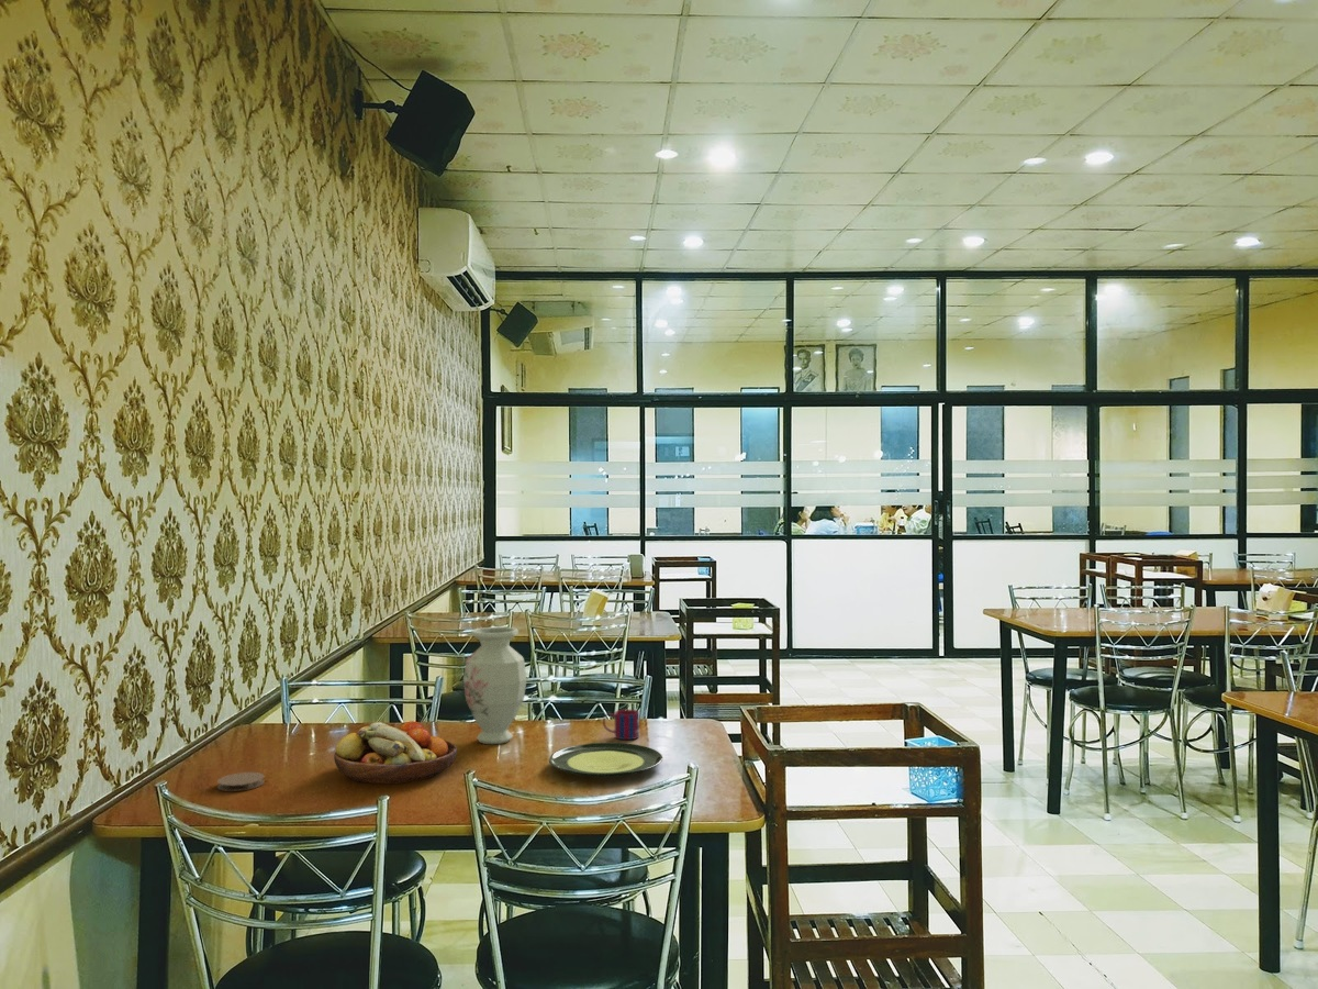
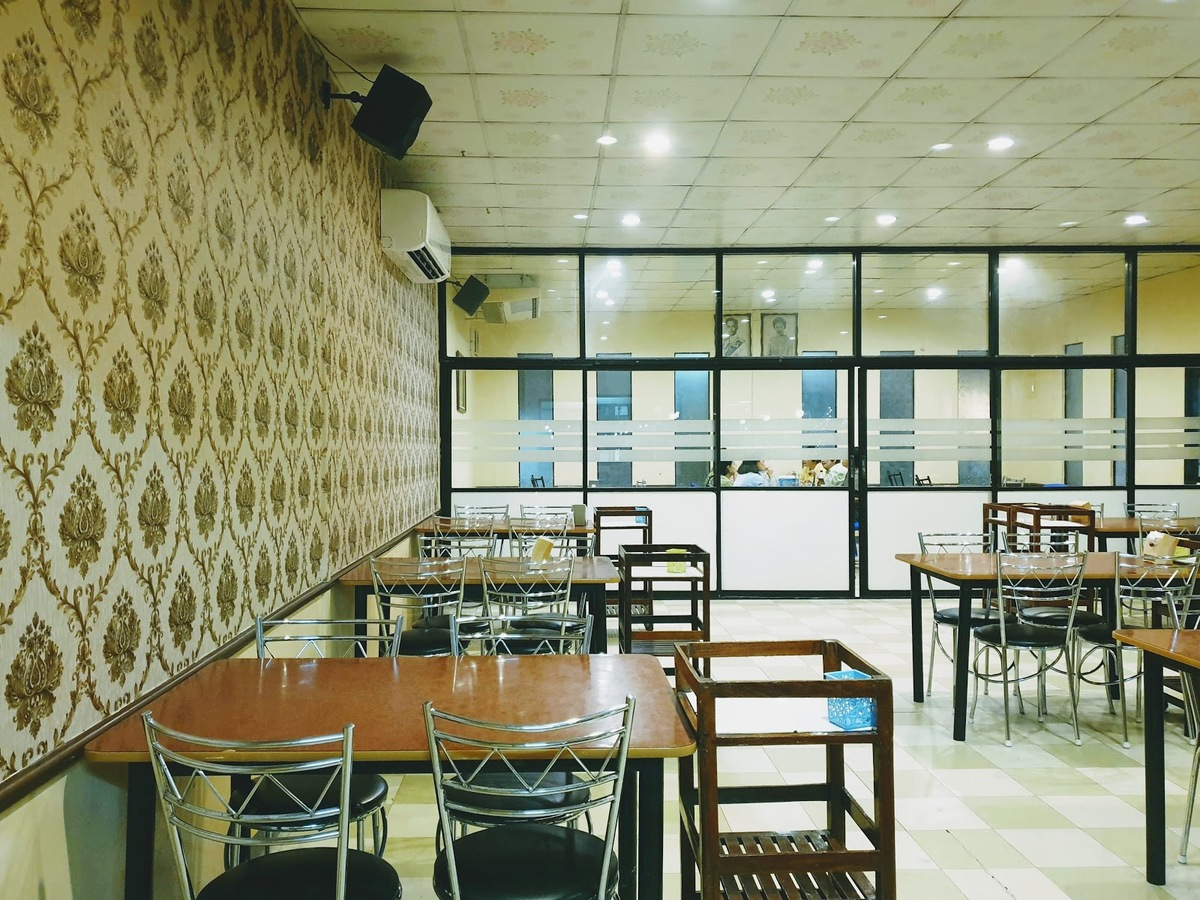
- vase (494, 685)
- mug (621, 723)
- fruit bowl (396, 745)
- plate (605, 762)
- coaster (241, 781)
